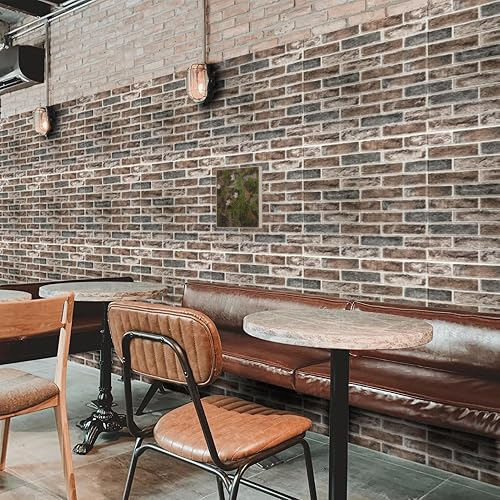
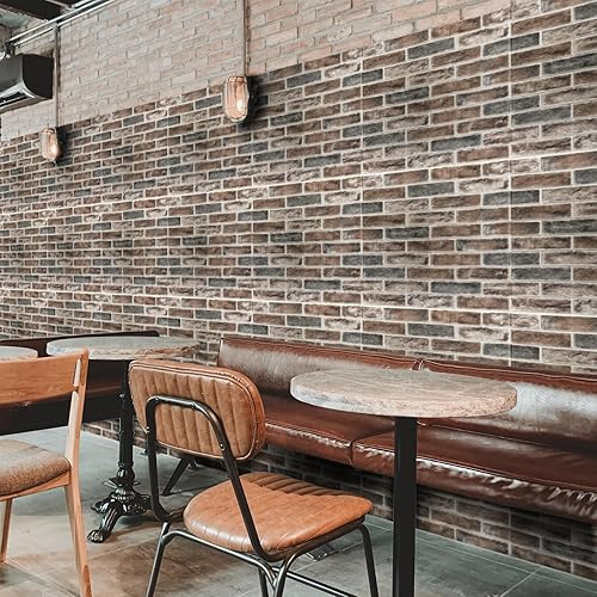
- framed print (238, 198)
